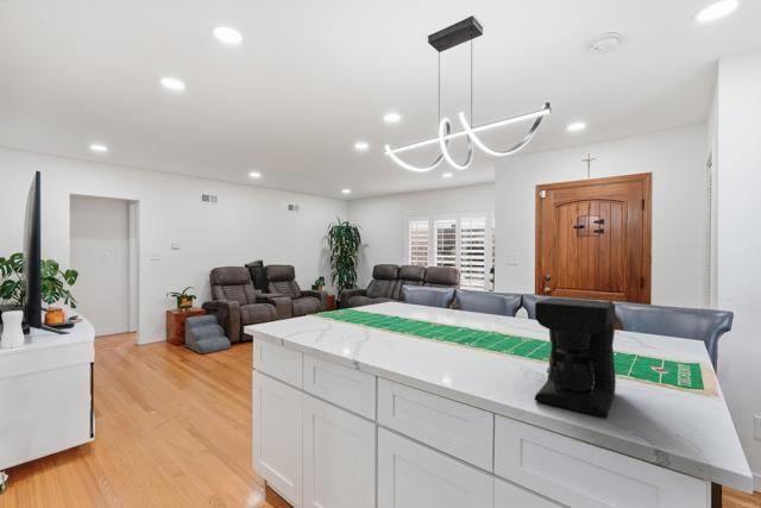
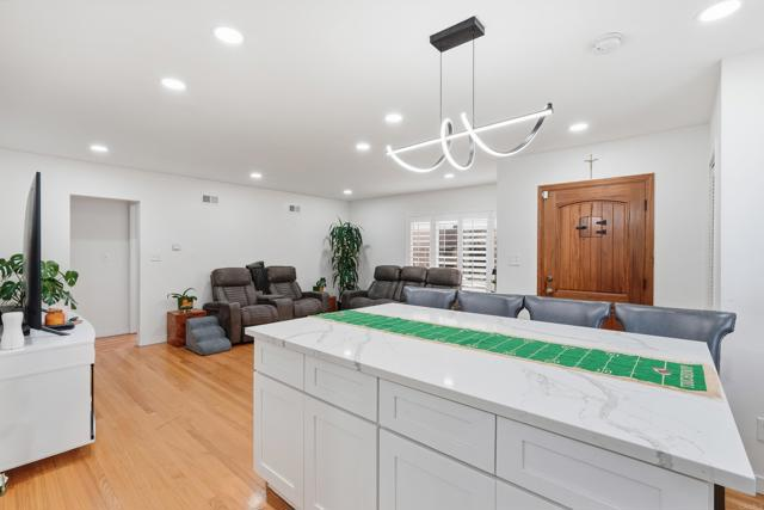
- coffee maker (573, 349)
